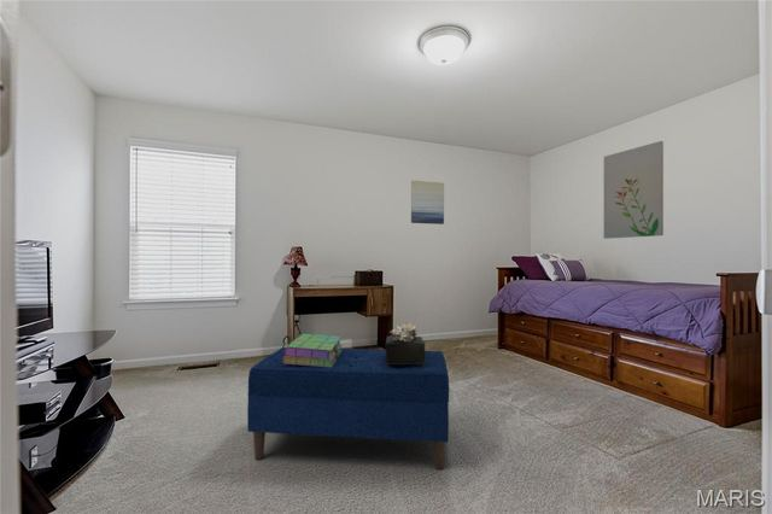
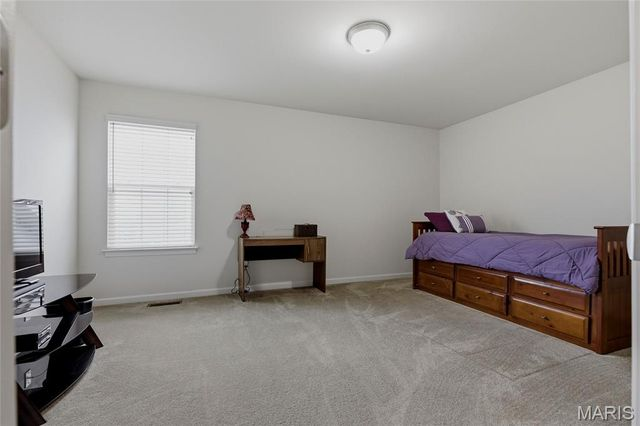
- bench (353, 401)
- decorative box (404, 343)
- wall art (427, 203)
- wall art (631, 193)
- stack of books (314, 350)
